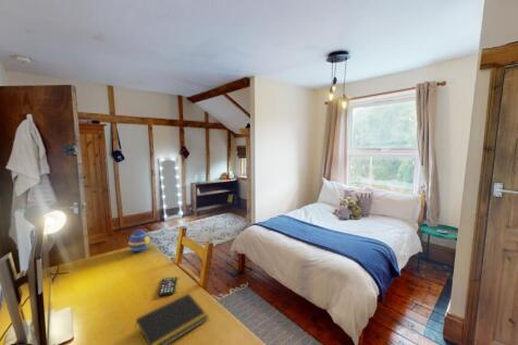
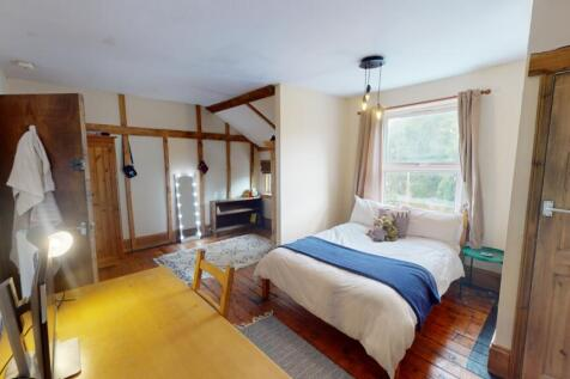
- smartphone (168, 285)
- decorative egg (139, 239)
- notepad (173, 319)
